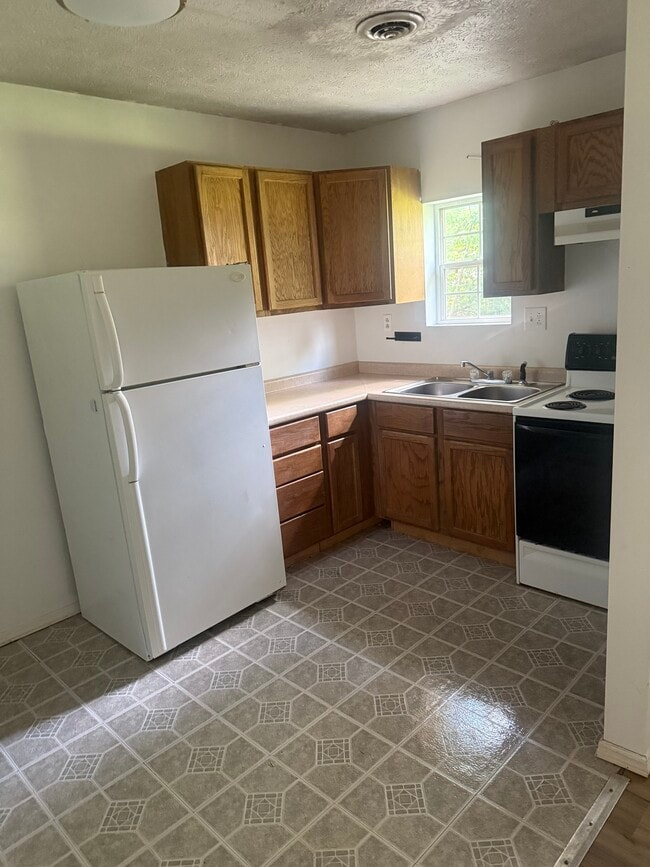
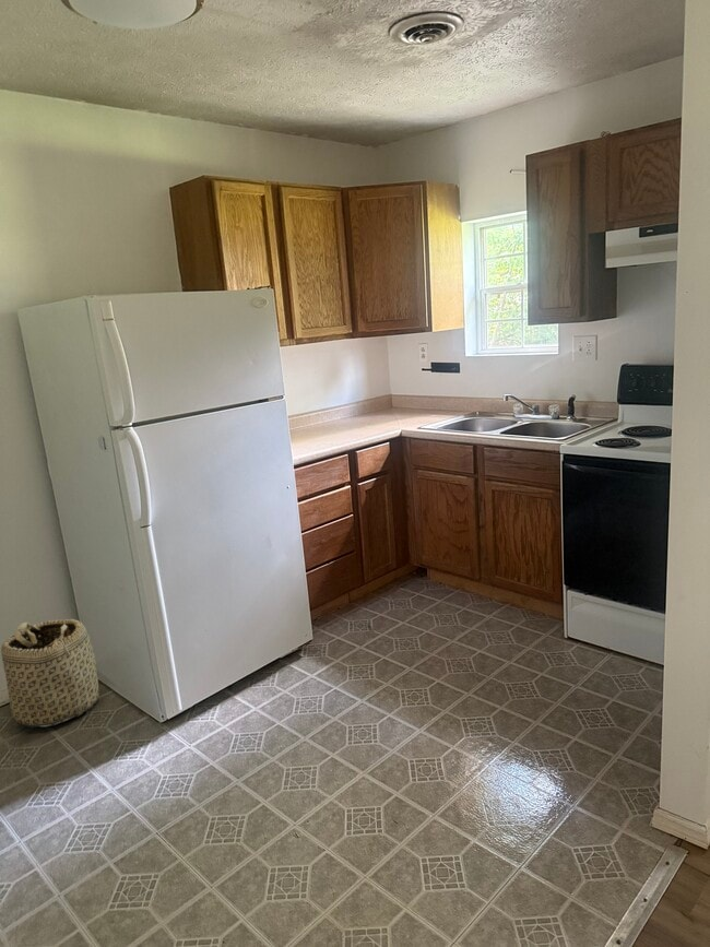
+ basket (48, 664)
